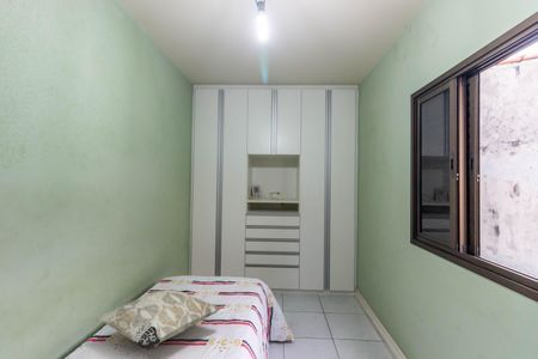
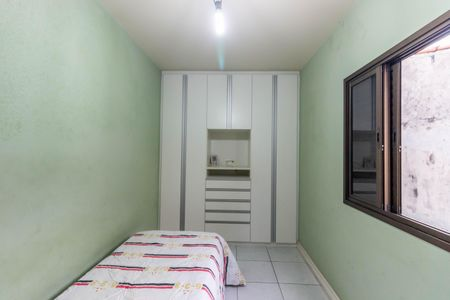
- decorative pillow (160, 314)
